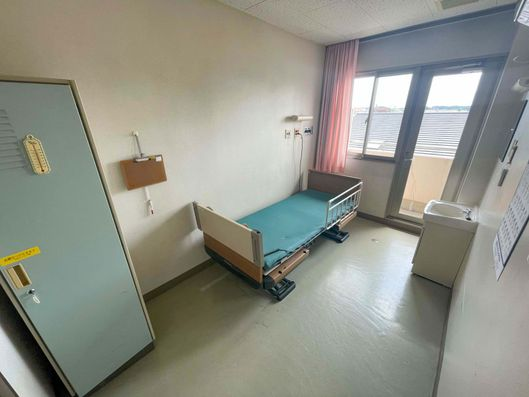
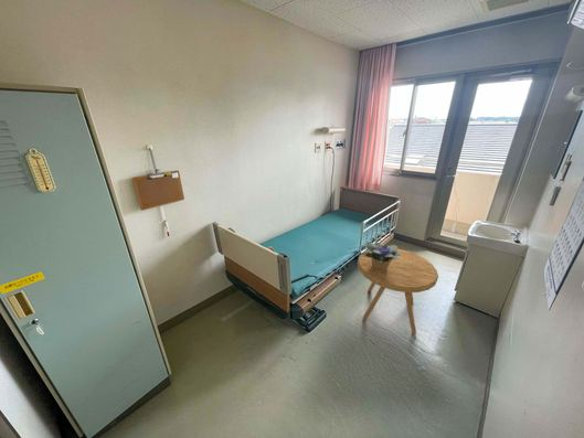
+ side table (391, 288)
+ potted flower (381, 256)
